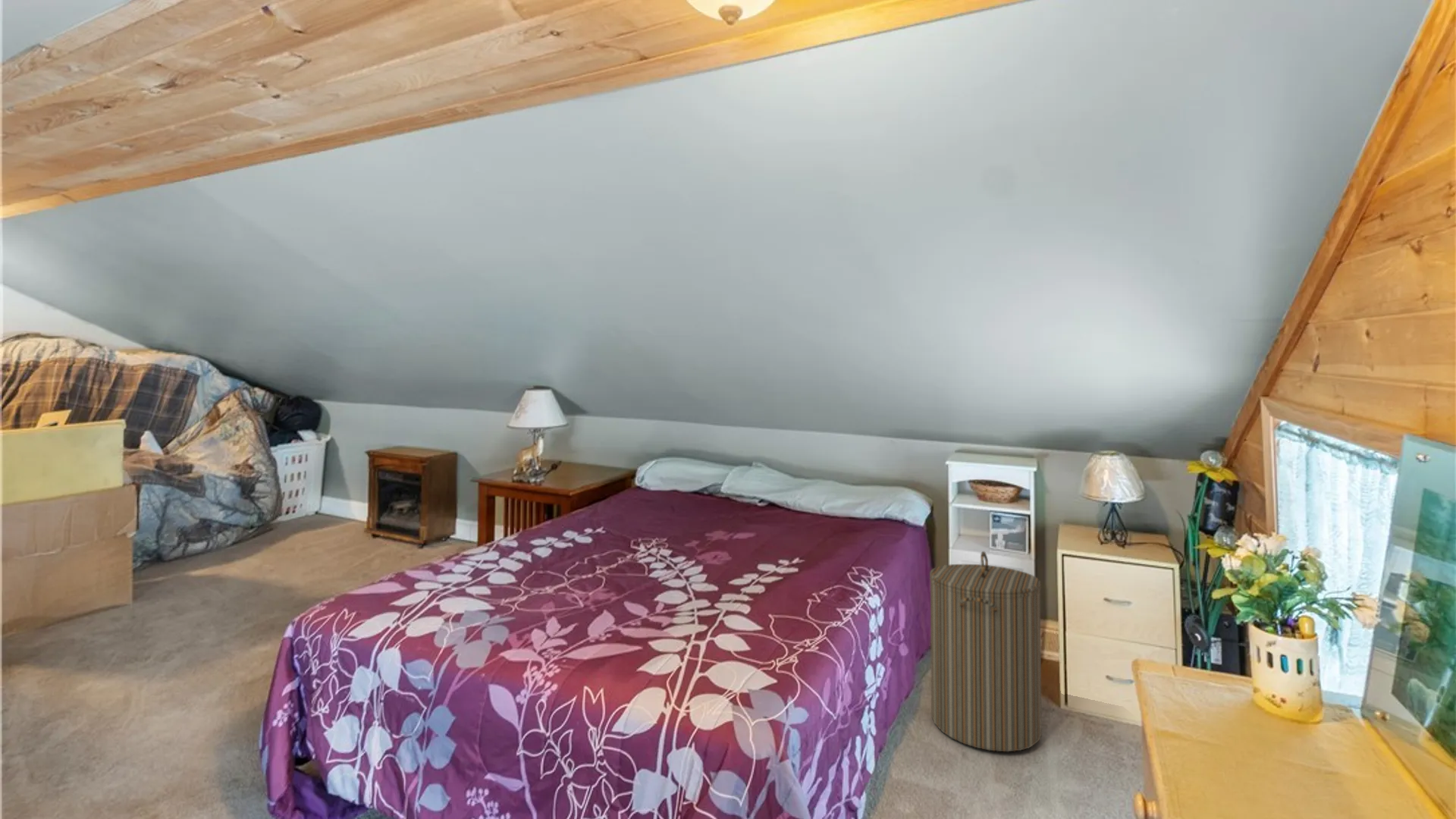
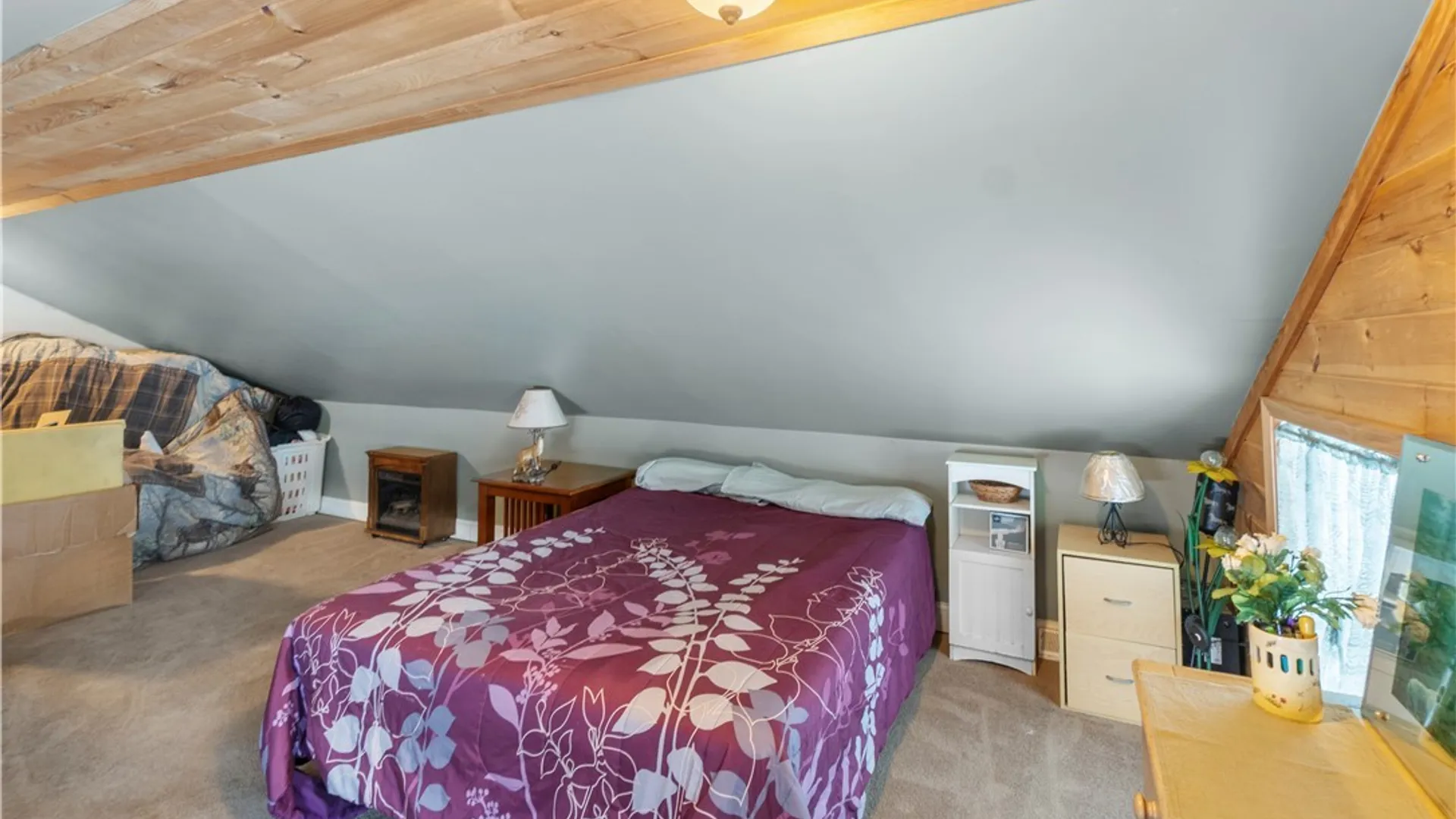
- laundry hamper (984, 638)
